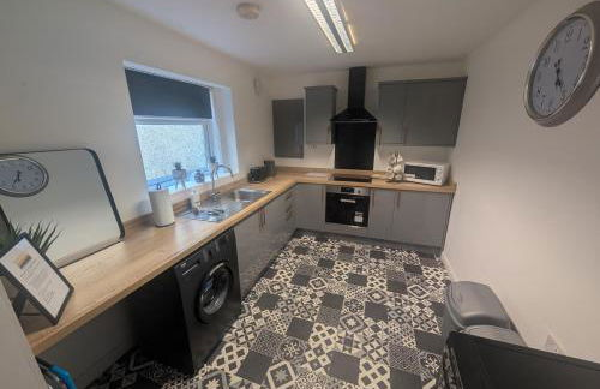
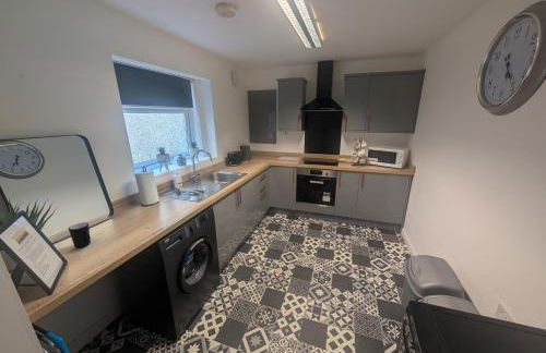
+ mug (82, 235)
